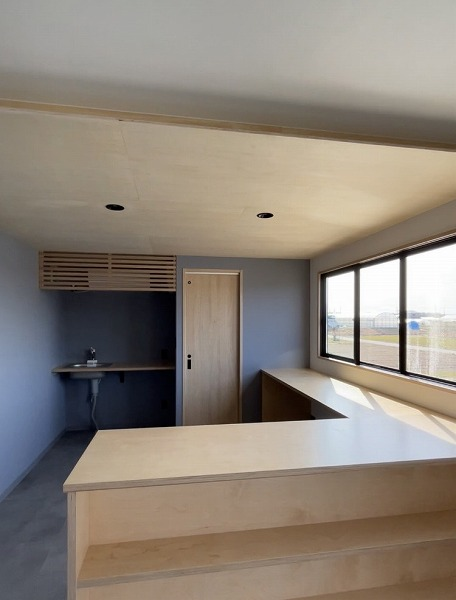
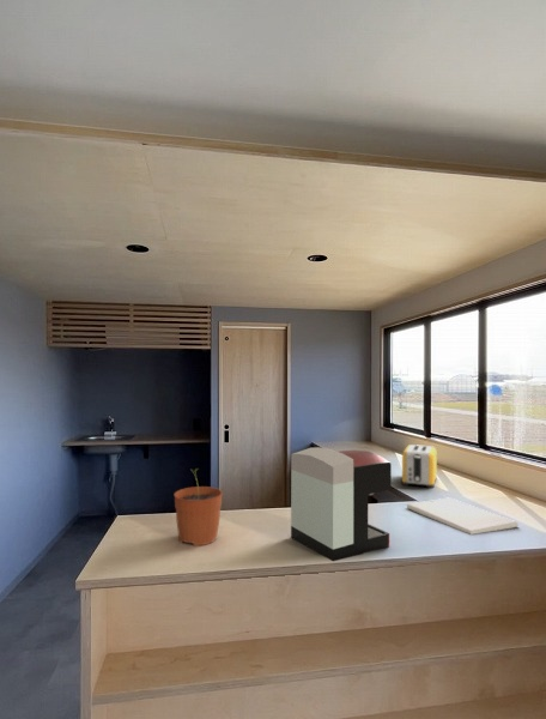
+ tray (459, 514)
+ plant pot (198, 503)
+ coffee maker (347, 493)
+ toaster (419, 465)
